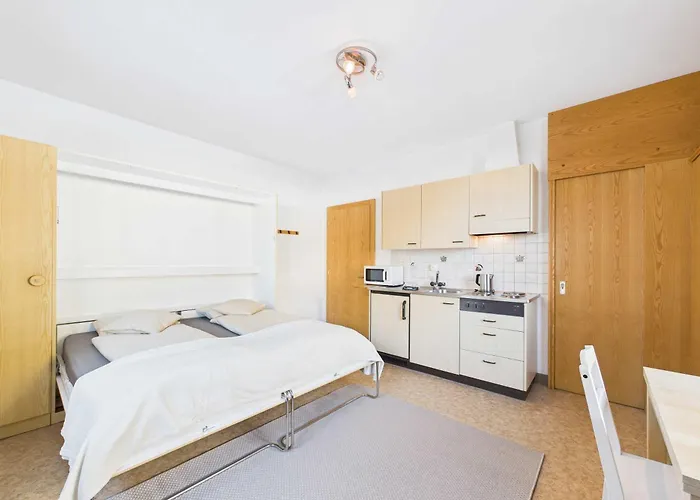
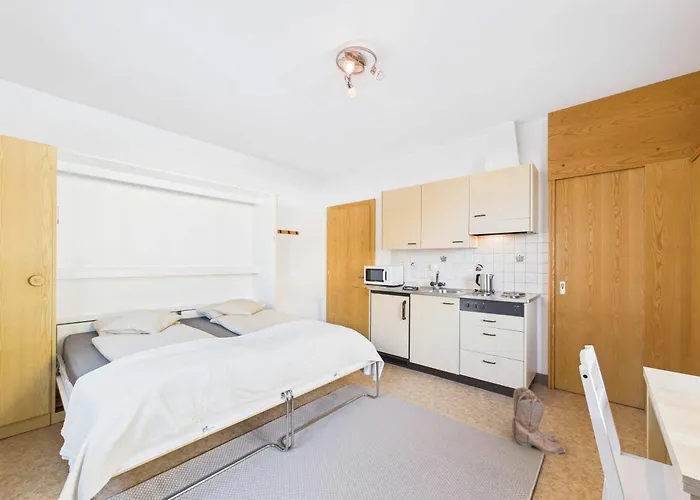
+ boots (537, 417)
